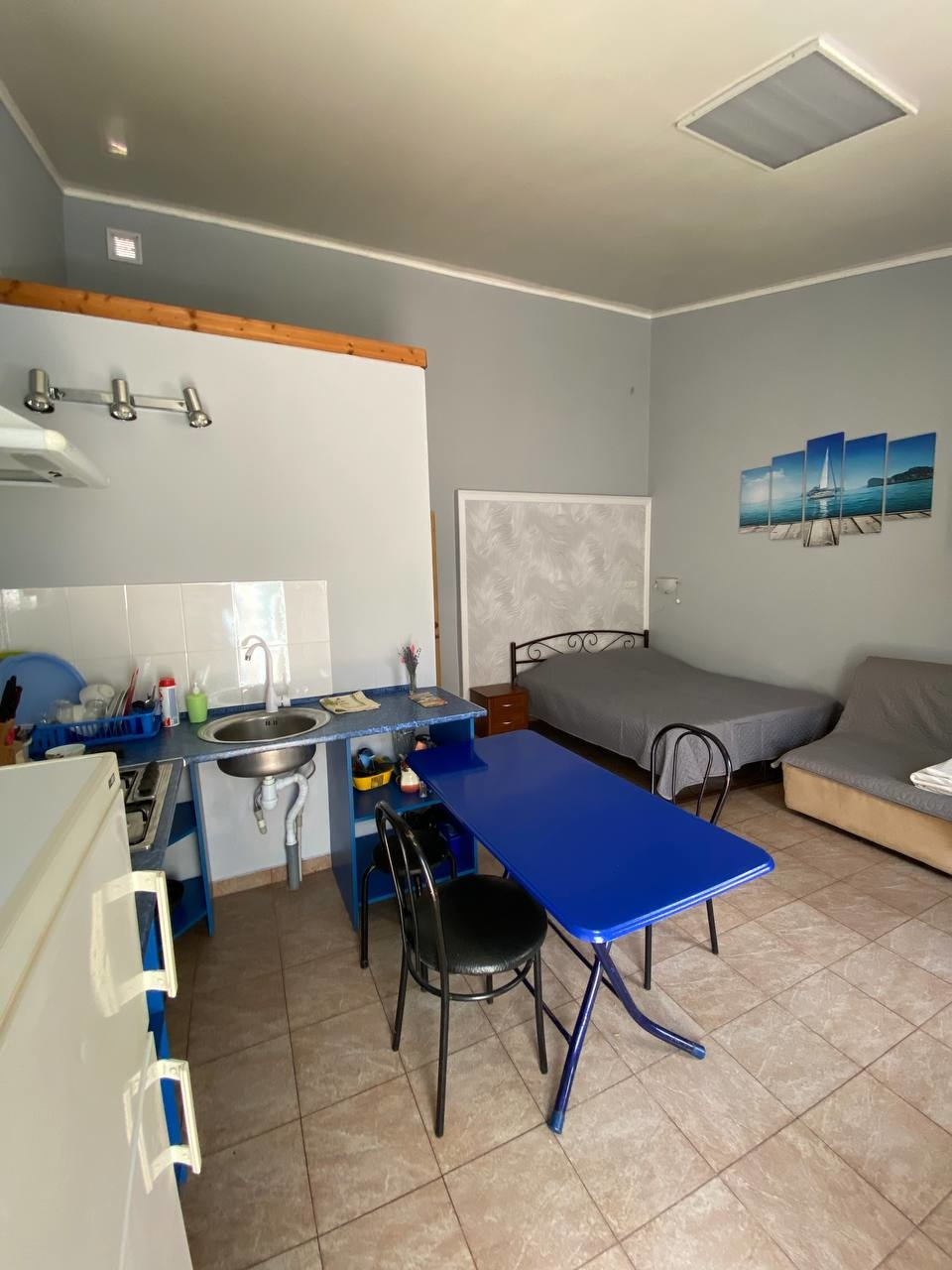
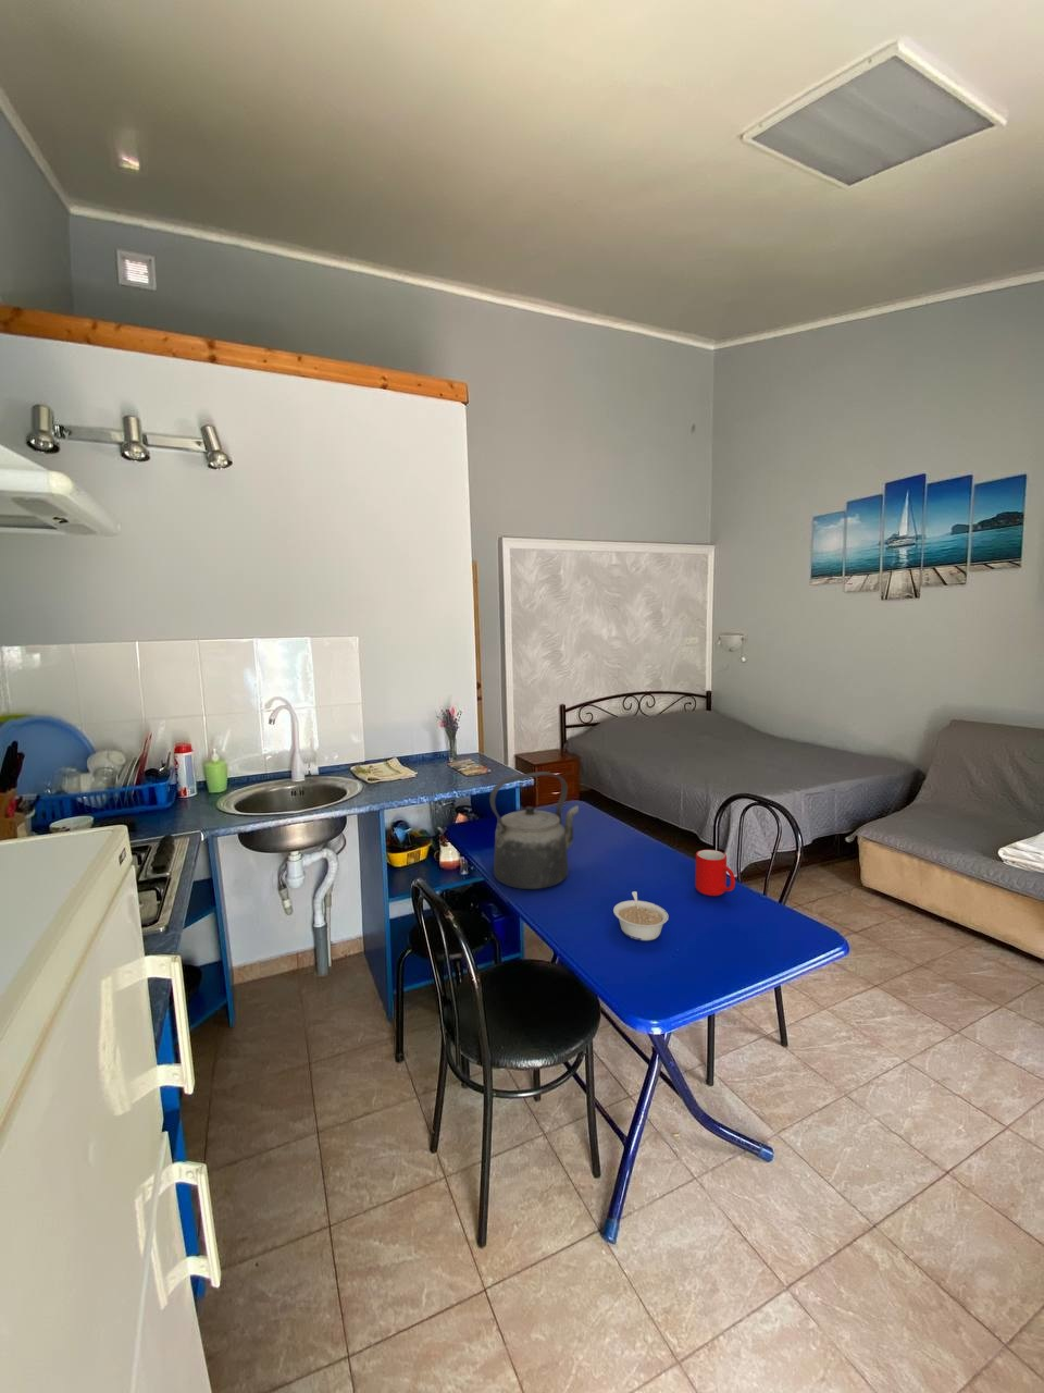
+ cup (716, 875)
+ kettle (536, 823)
+ legume (638, 918)
